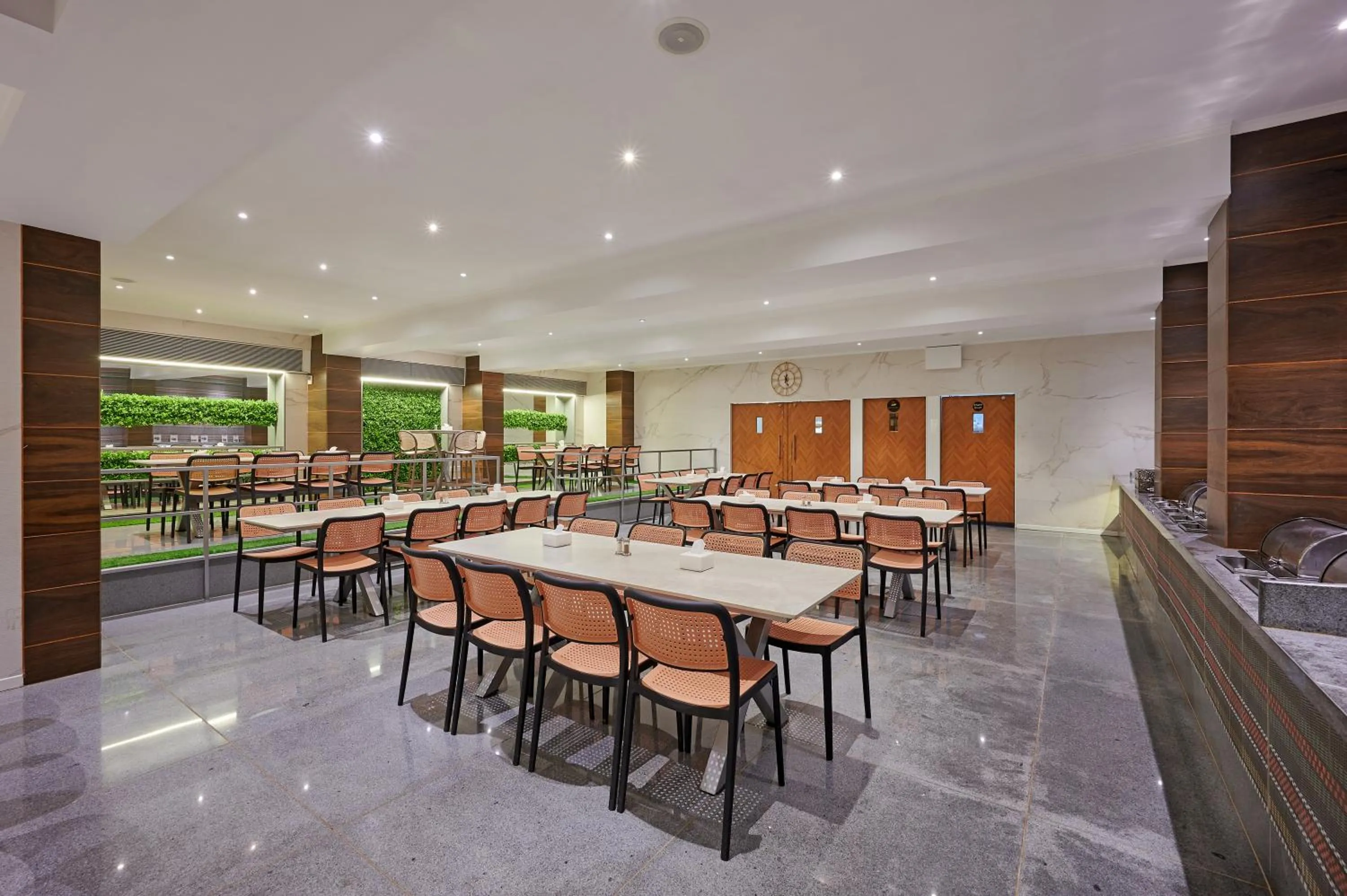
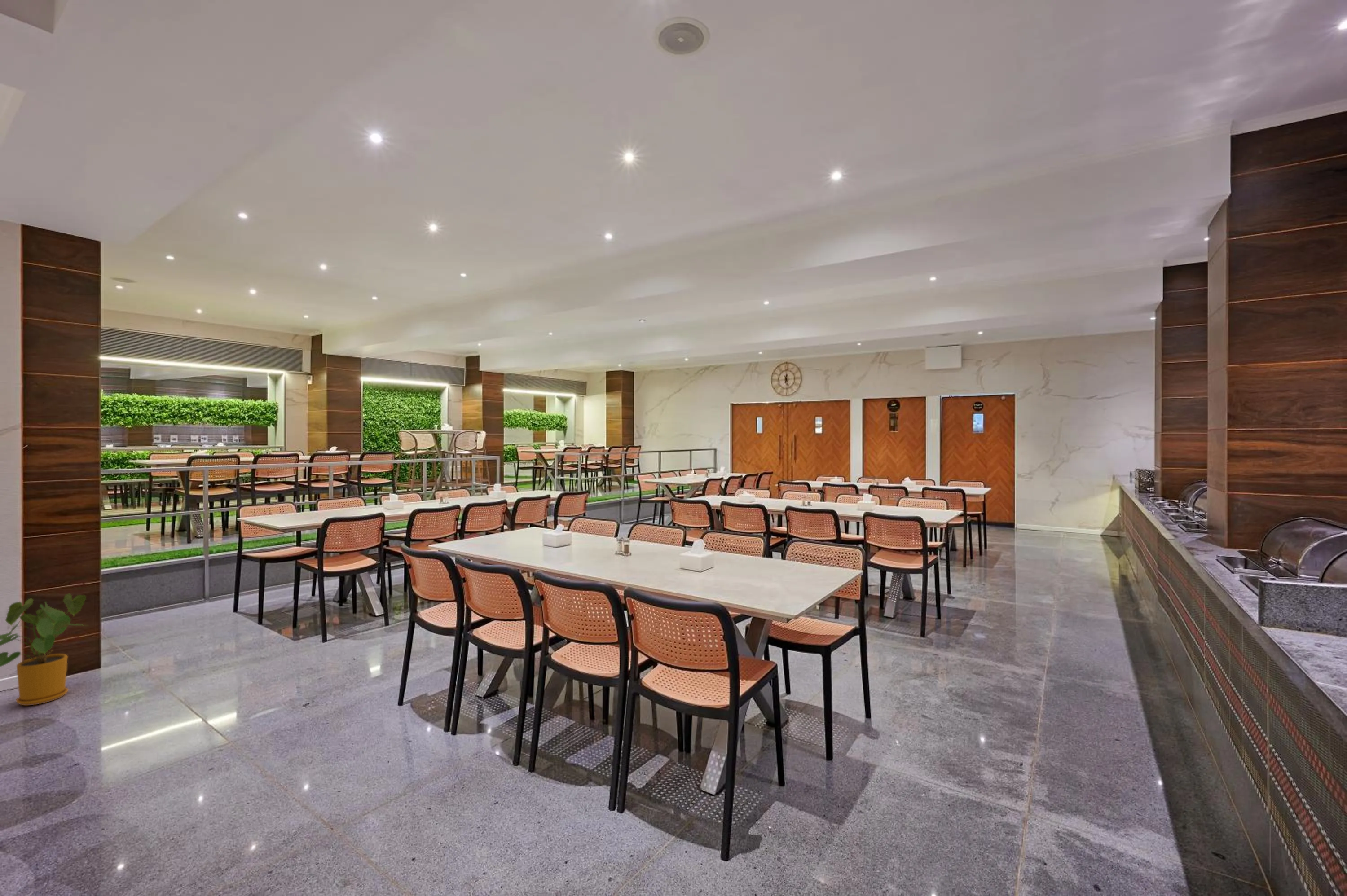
+ house plant (38, 650)
